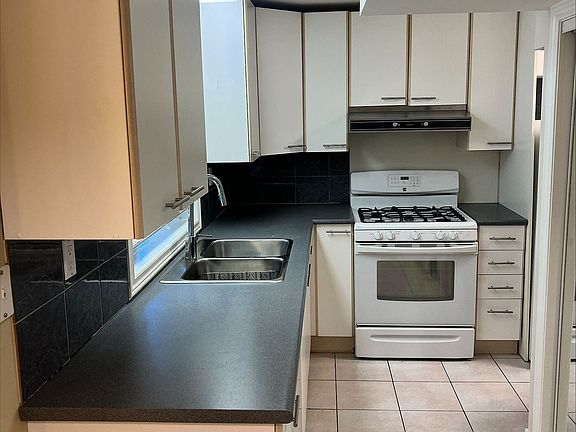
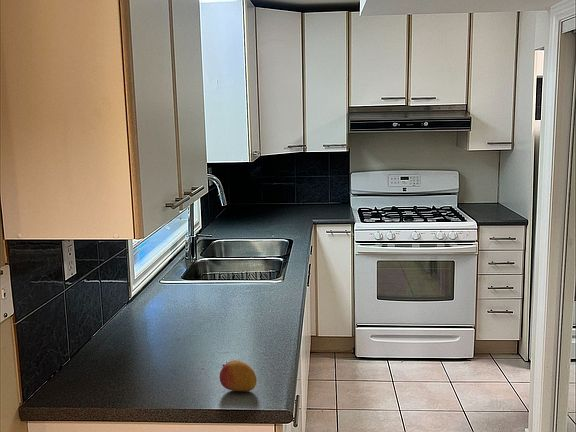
+ fruit (237, 376)
